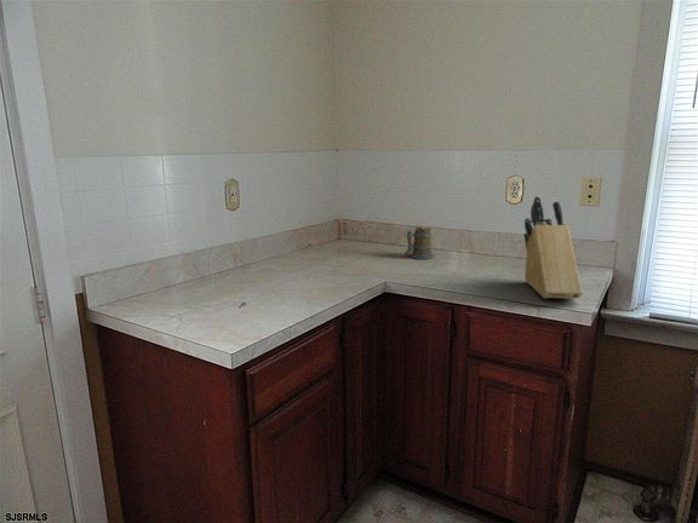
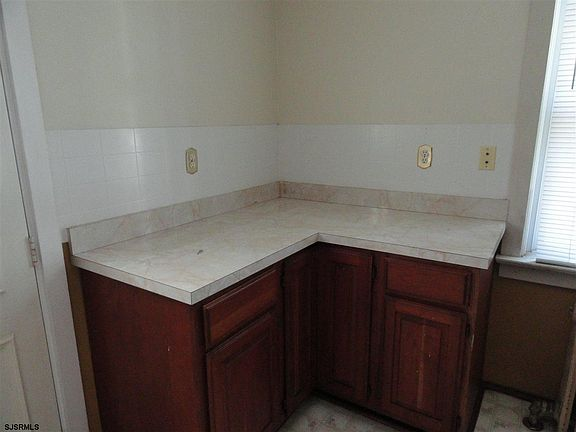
- knife block (550, 243)
- mug (418, 242)
